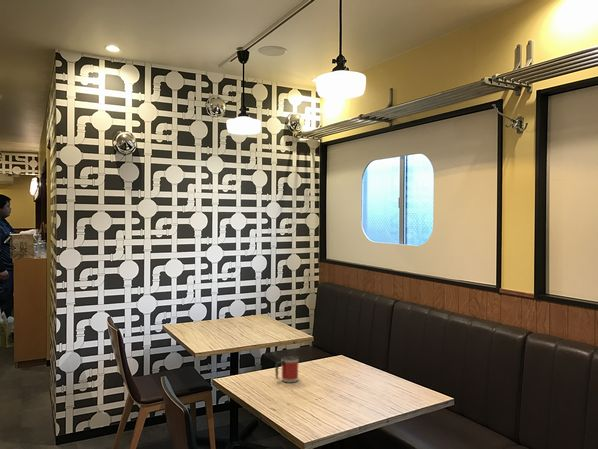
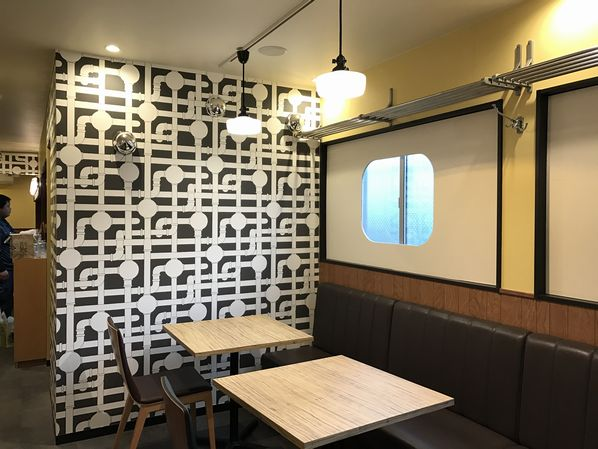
- mug (287, 369)
